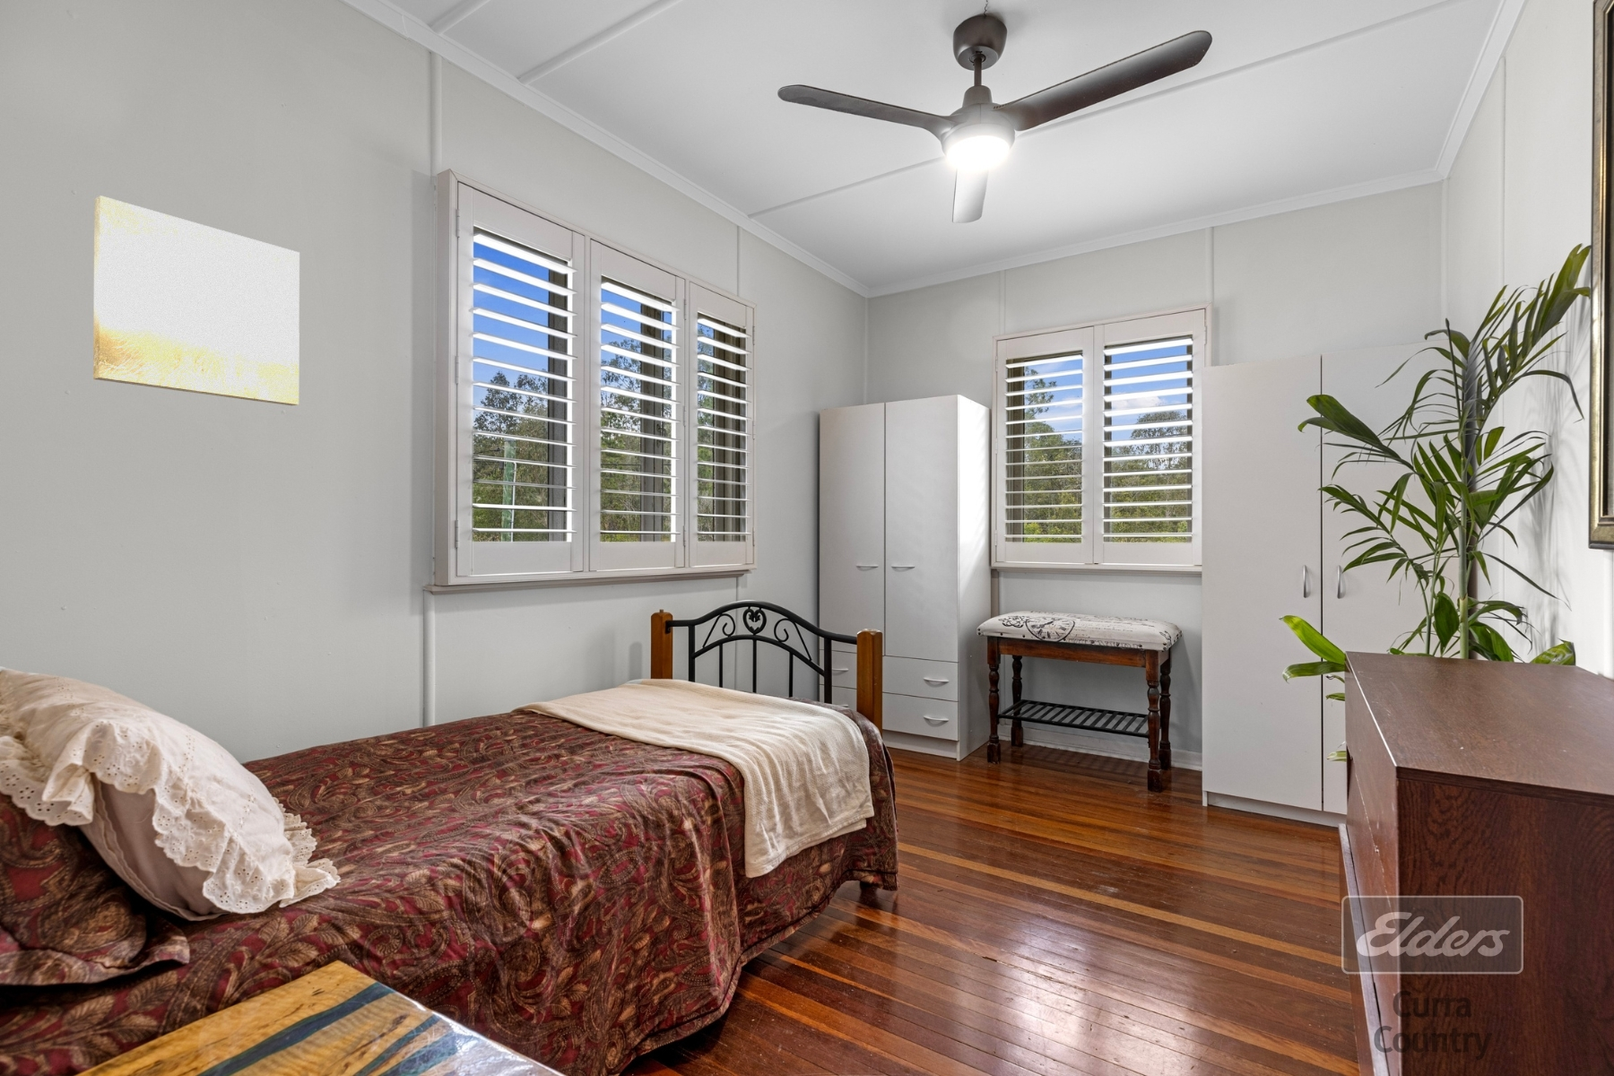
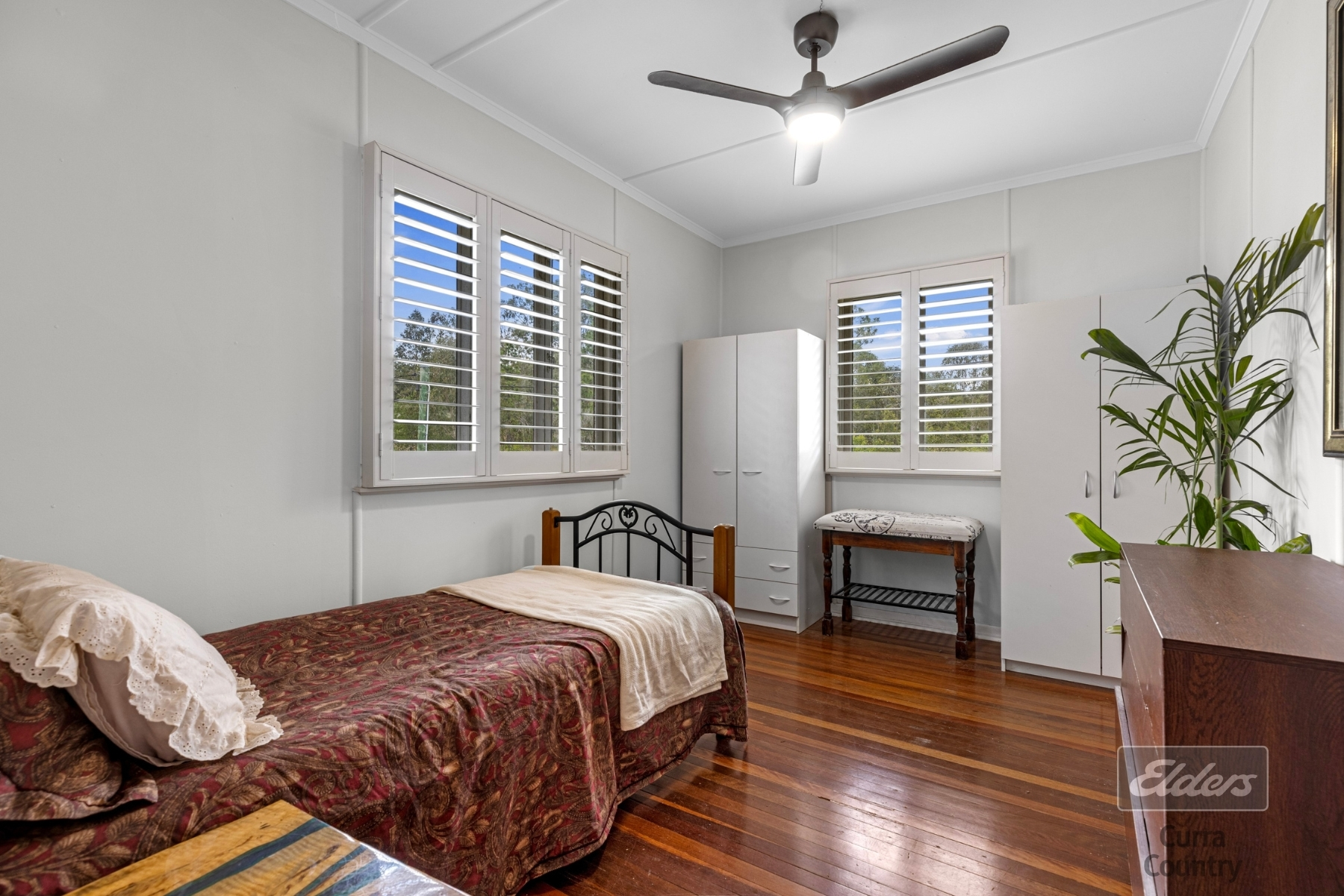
- wall art (204, 310)
